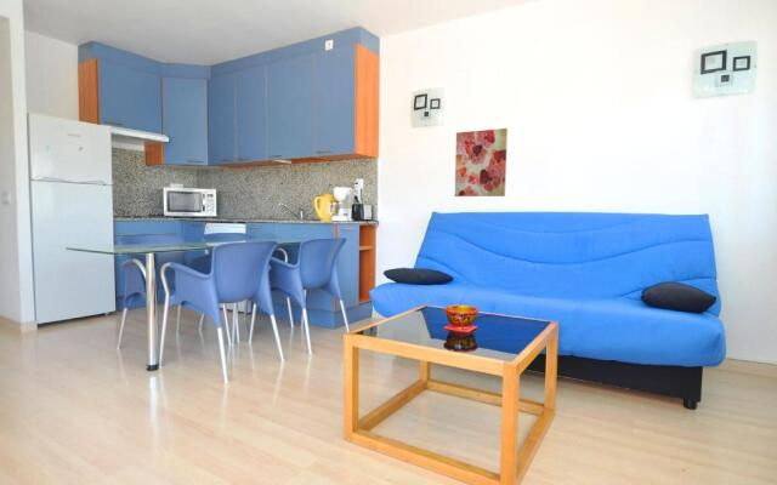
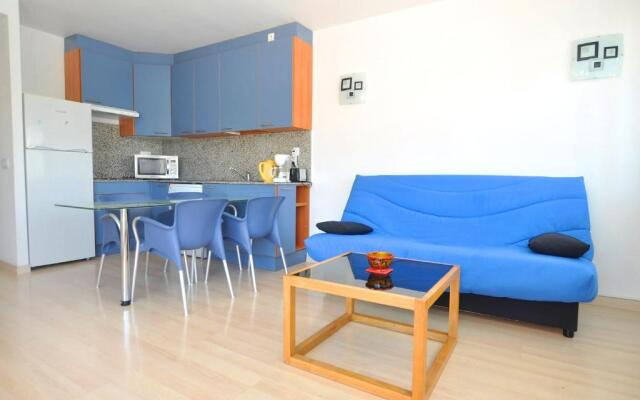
- wall art (480, 164)
